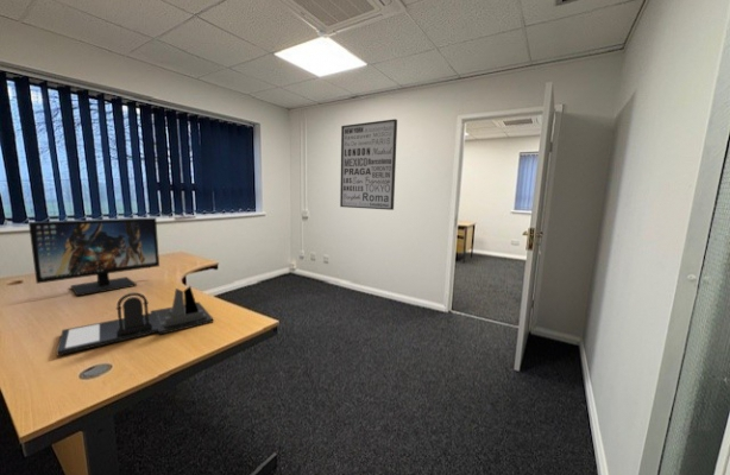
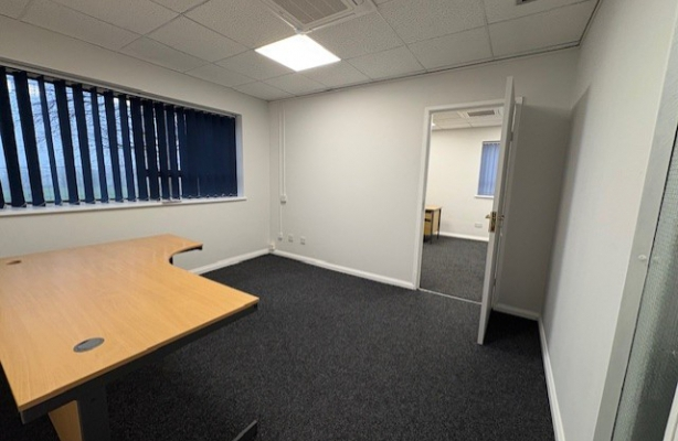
- desk organizer (140, 306)
- computer monitor (101, 253)
- wall art (366, 166)
